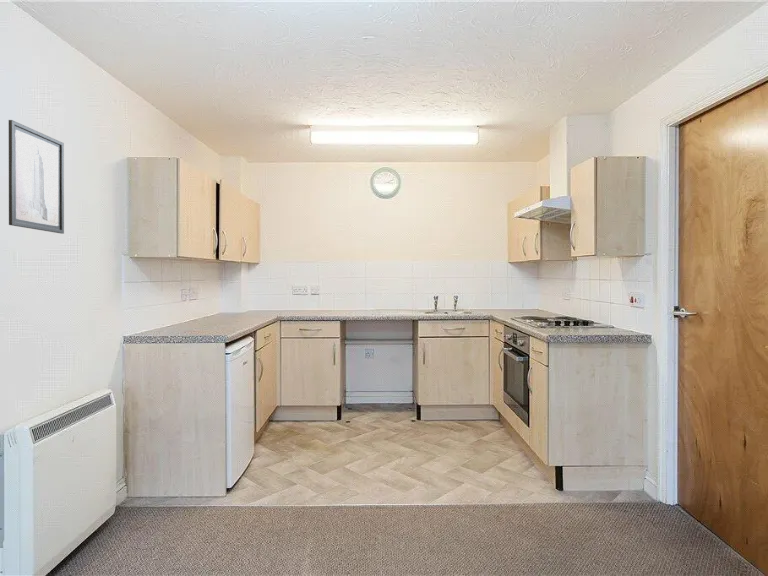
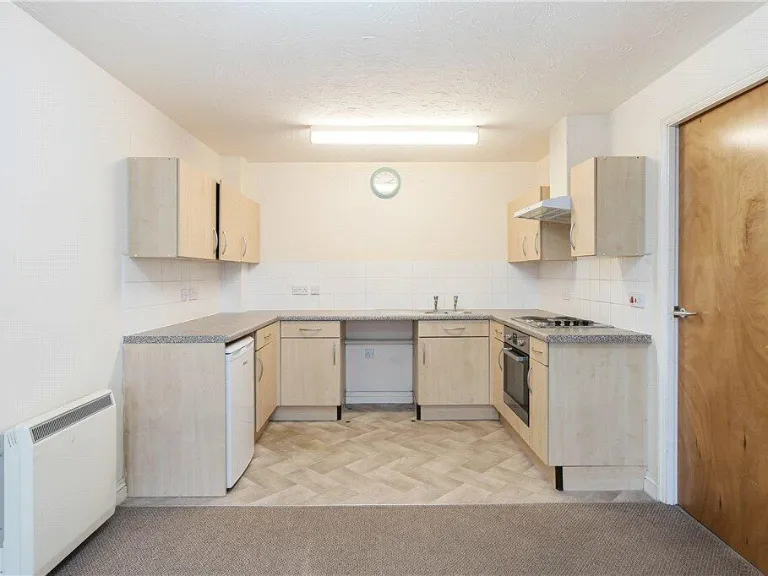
- wall art (38, 181)
